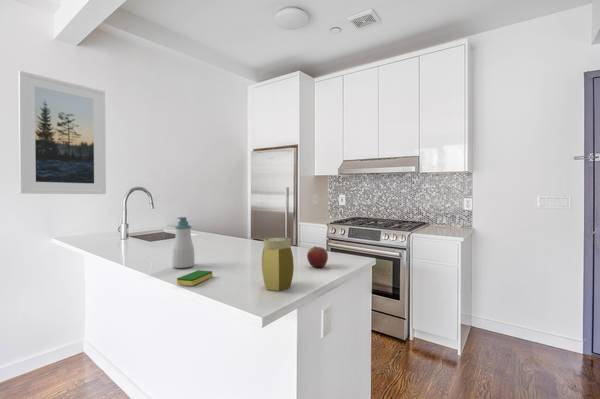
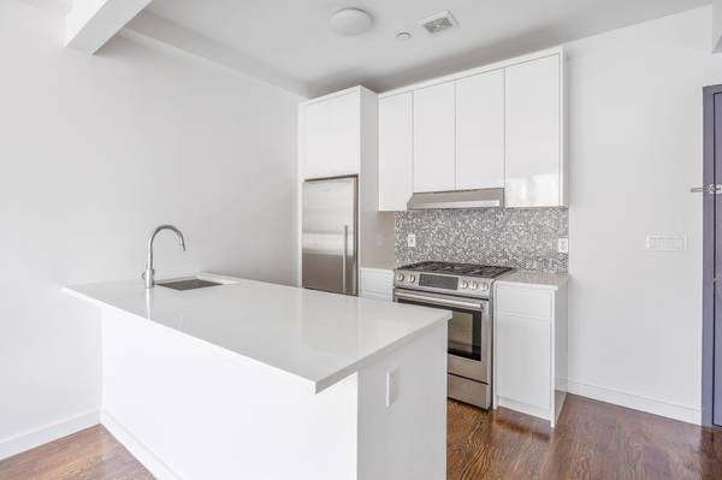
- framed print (66, 137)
- apple (317, 255)
- soap bottle (183, 241)
- jar (277, 262)
- dish sponge (195, 277)
